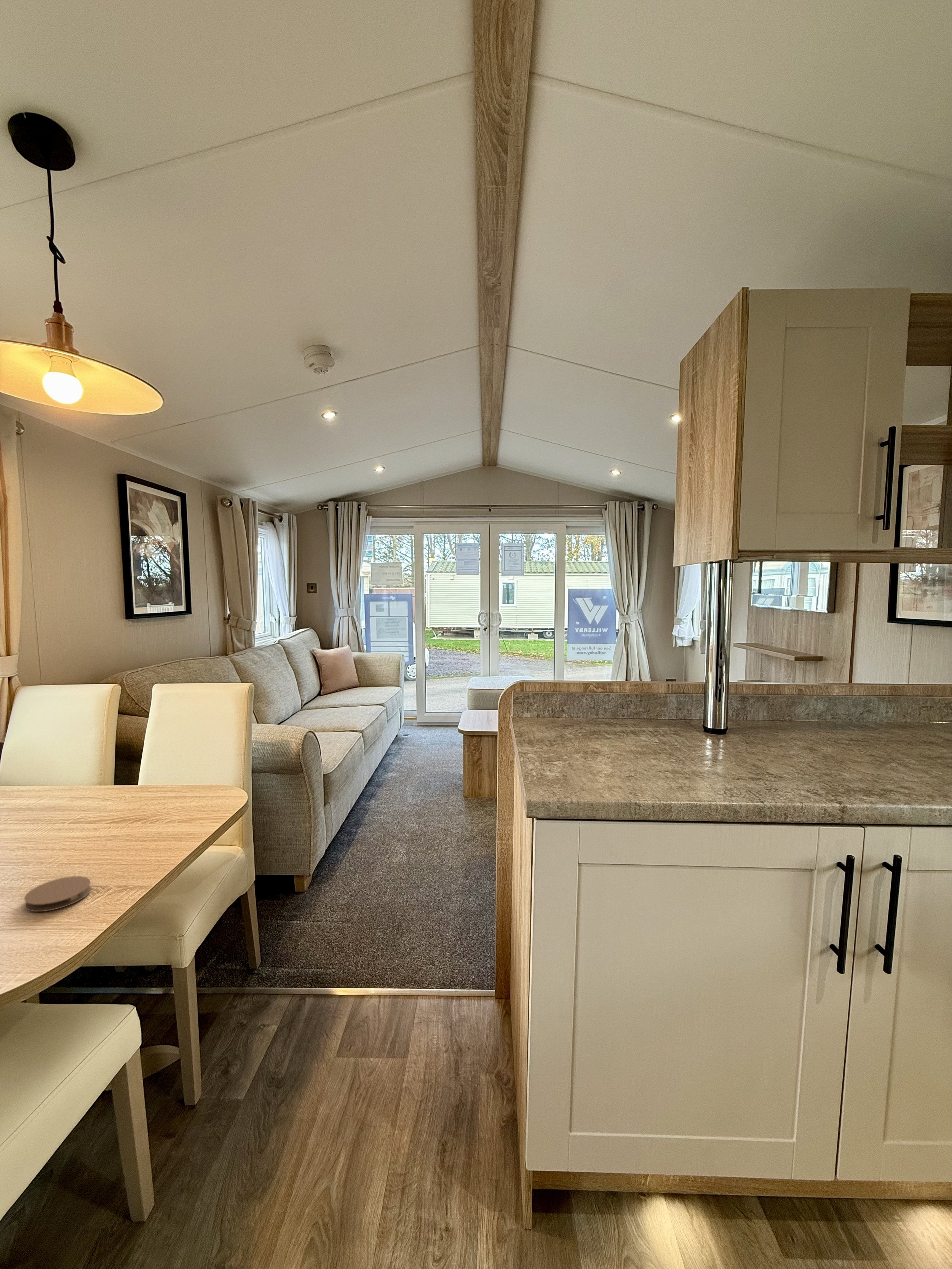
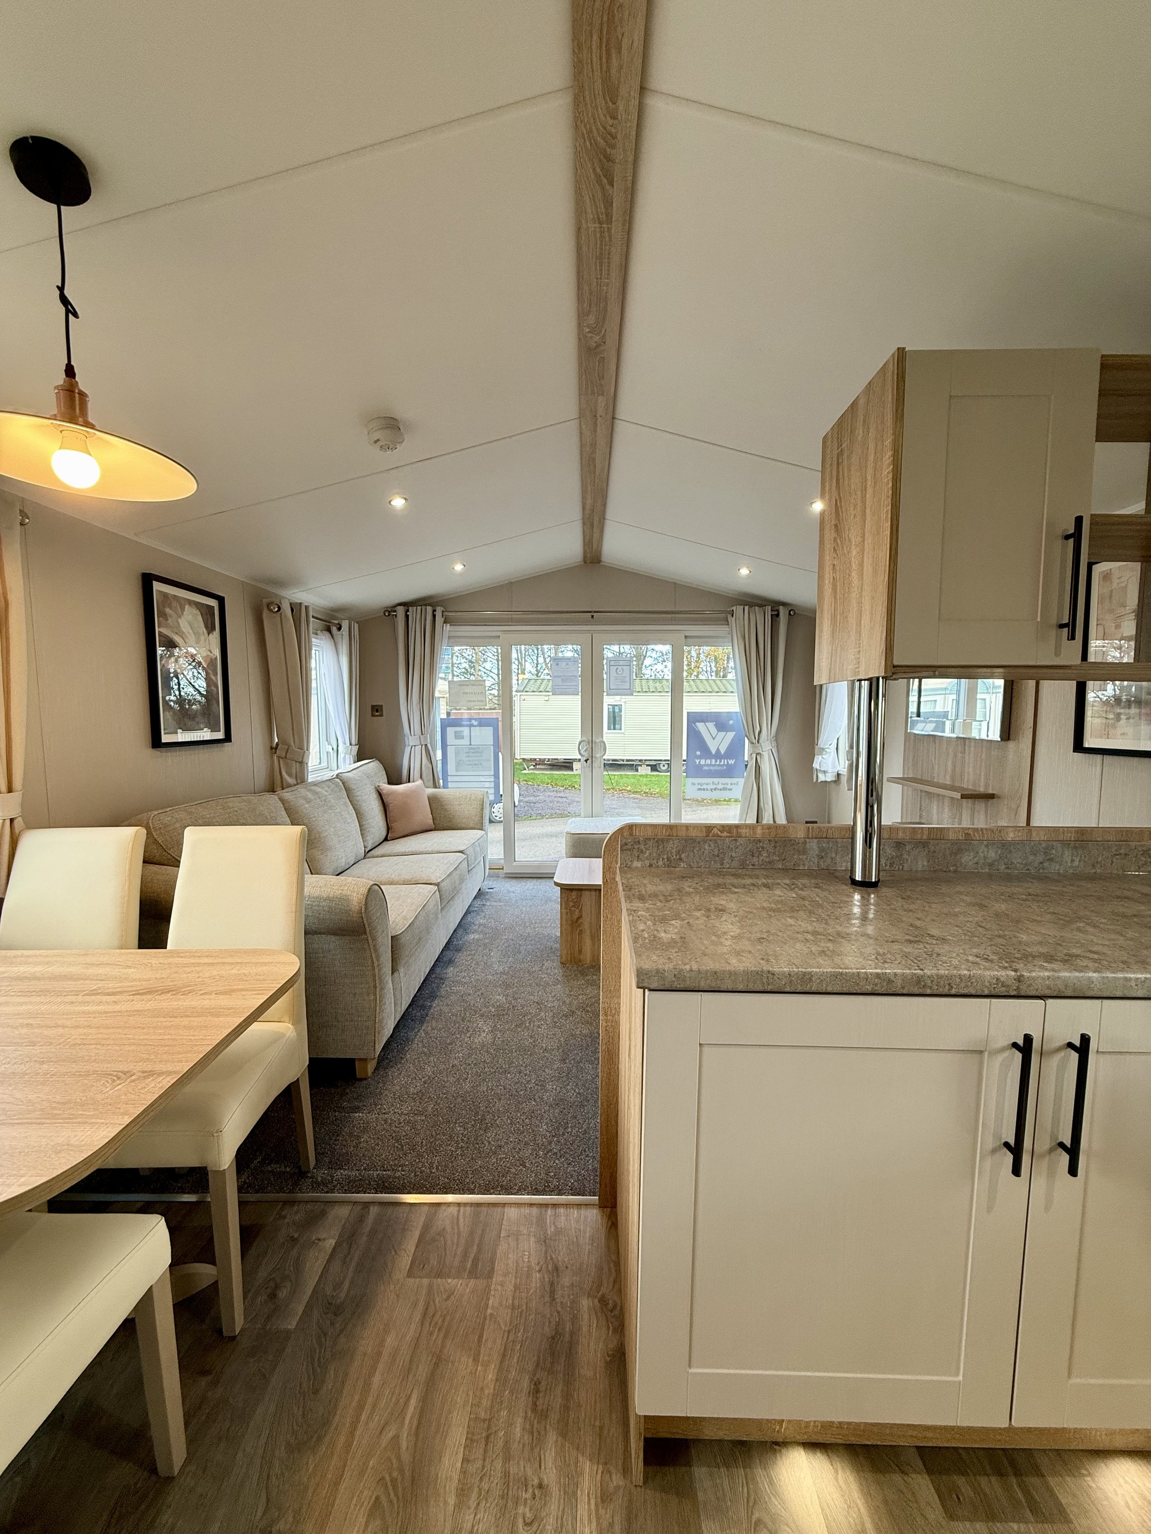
- coaster (58, 893)
